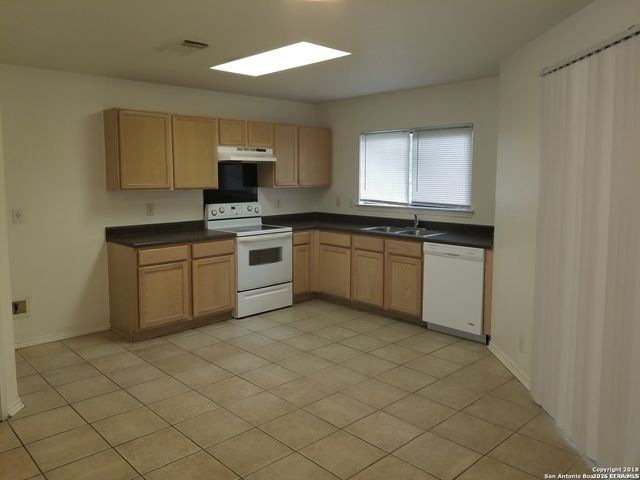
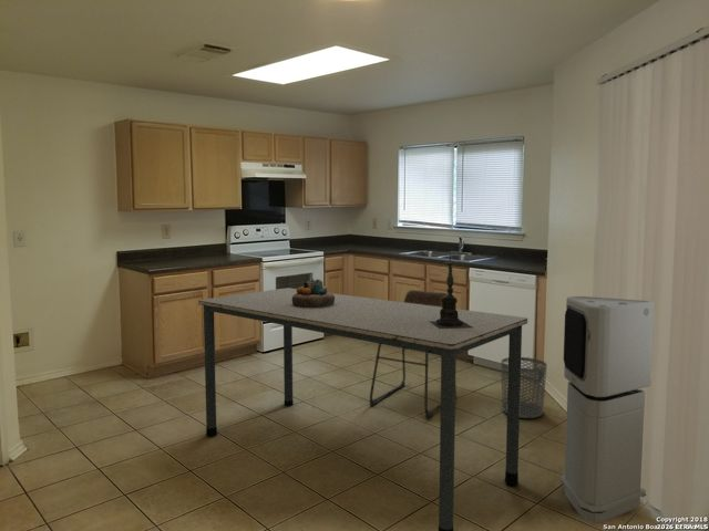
+ dining table (356, 339)
+ waste bin (523, 387)
+ decorative bowl (312, 291)
+ candle holder (451, 288)
+ chair (407, 348)
+ air purifier (609, 405)
